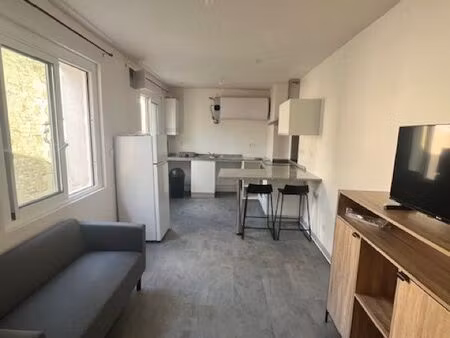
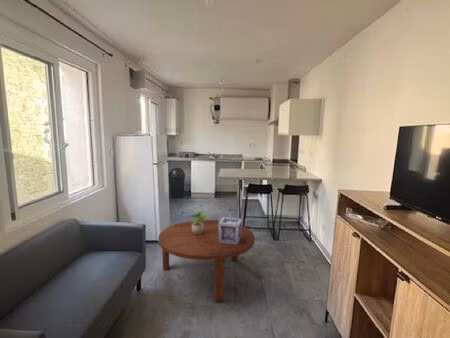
+ potted plant (198, 221)
+ wooden crate (230, 230)
+ coffee table (206, 254)
